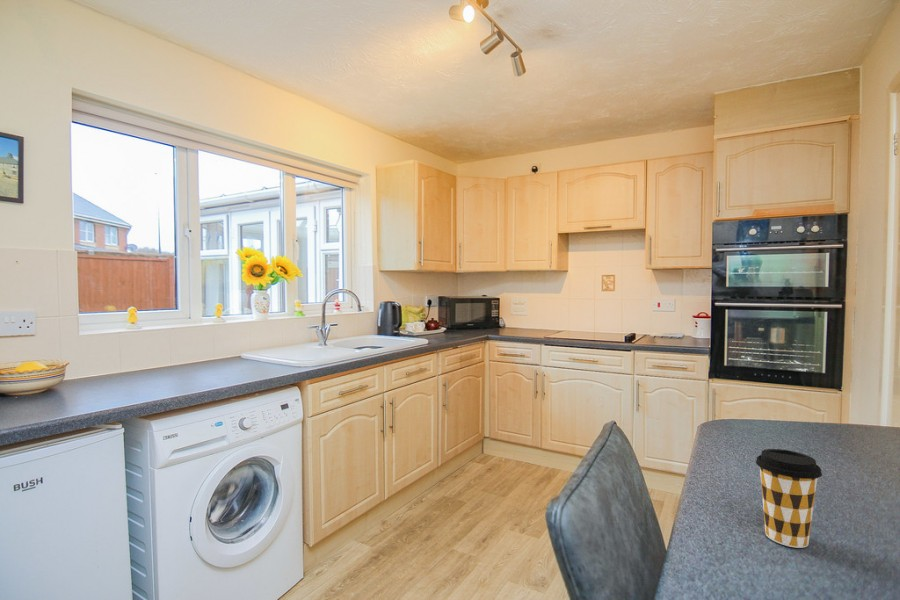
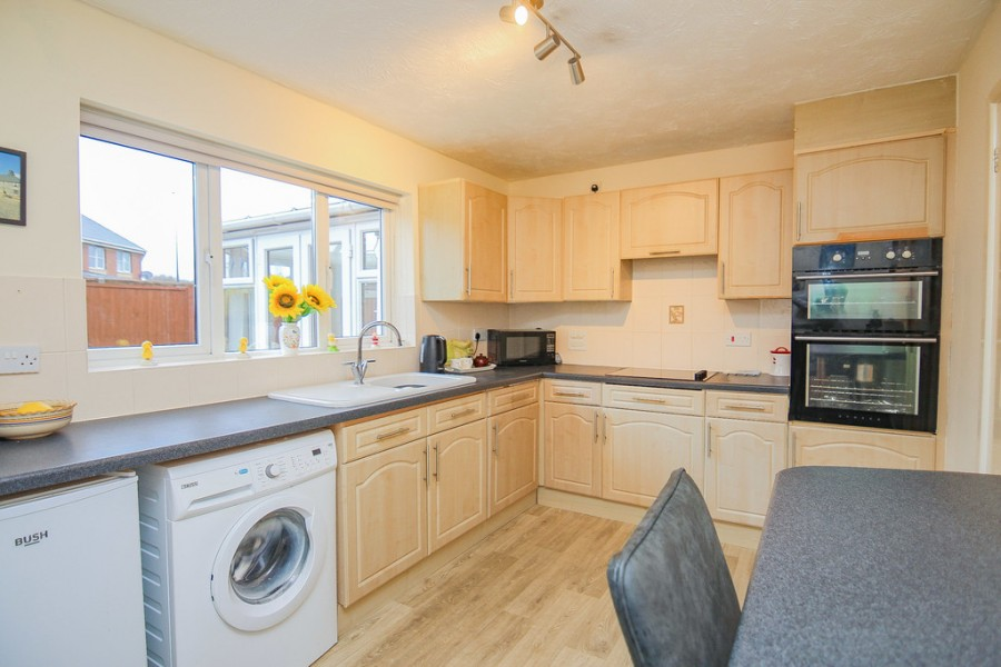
- coffee cup (787, 497)
